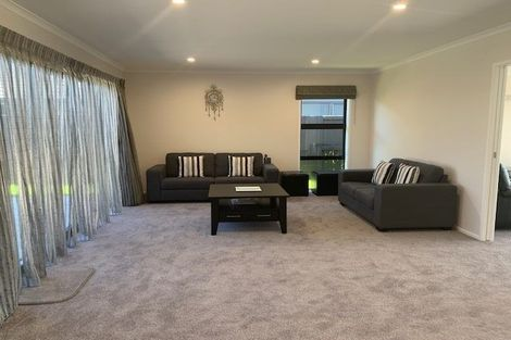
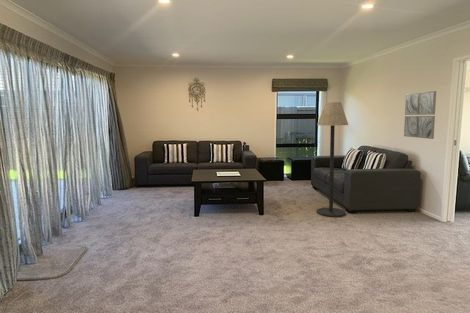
+ wall art (418, 114)
+ floor lamp (331, 158)
